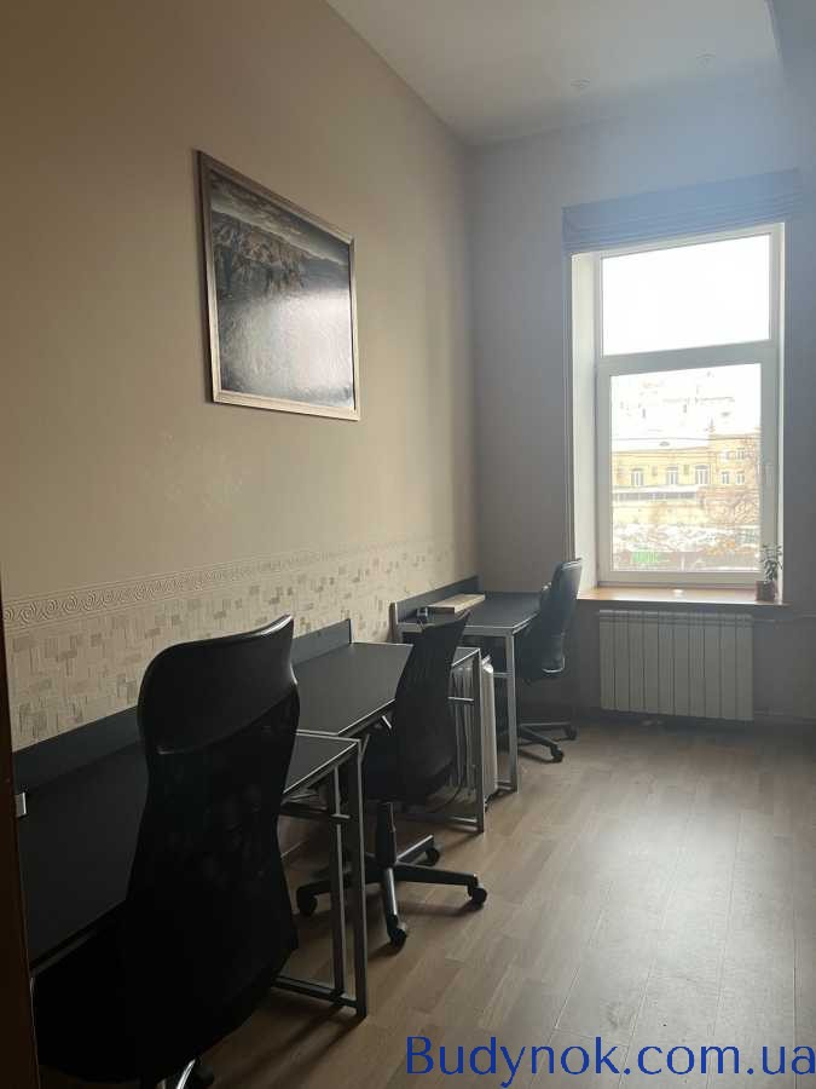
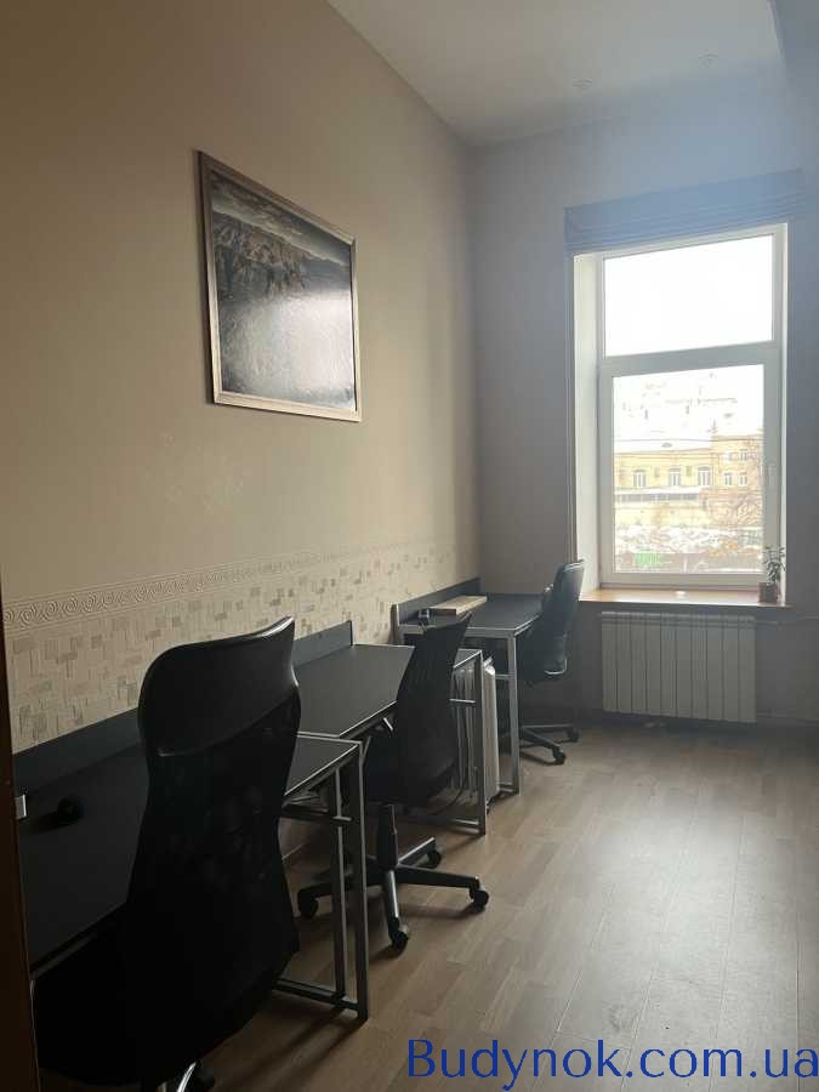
+ computer mouse (70, 803)
